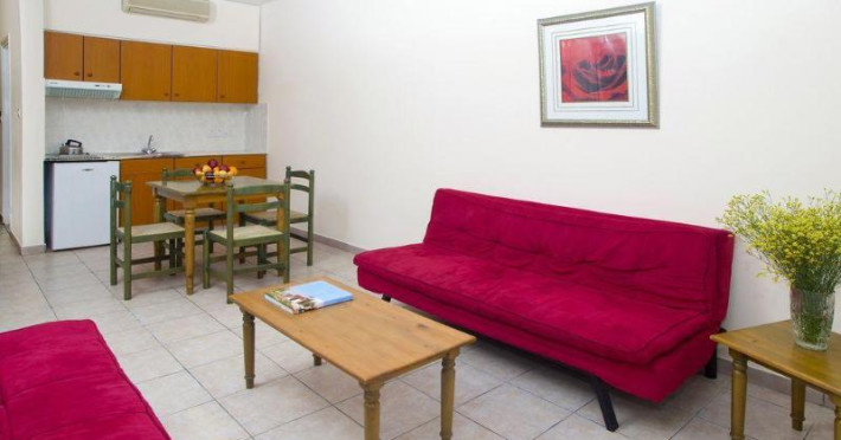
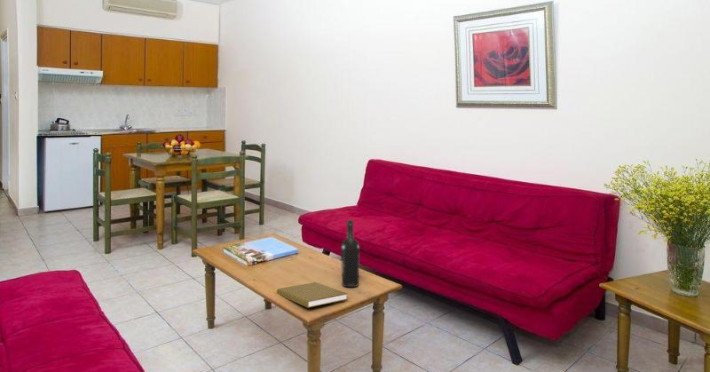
+ wine bottle (350, 252)
+ book (311, 294)
